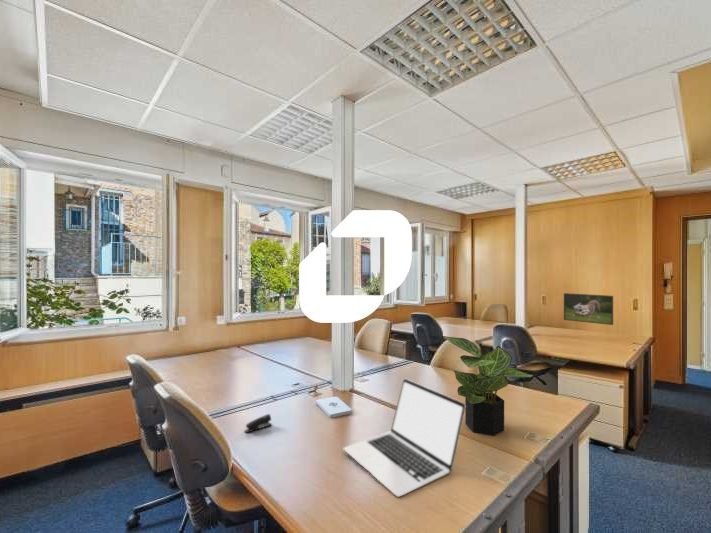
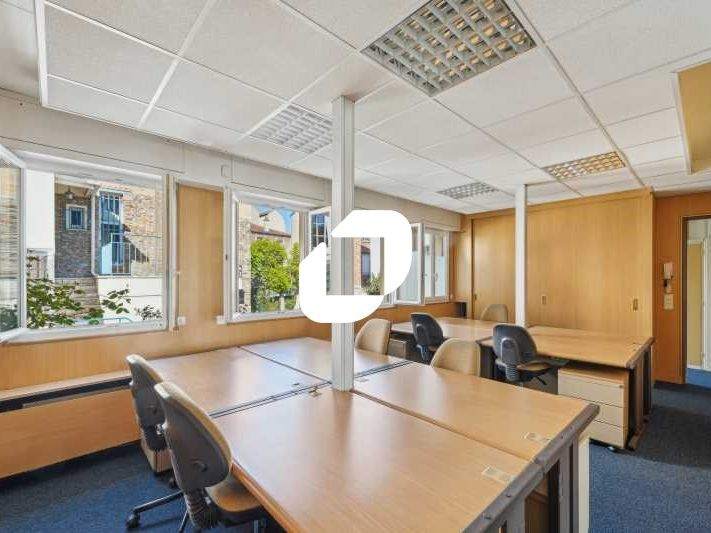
- stapler (258, 422)
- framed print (587, 308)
- notepad (333, 406)
- laptop (401, 428)
- potted plant (482, 382)
